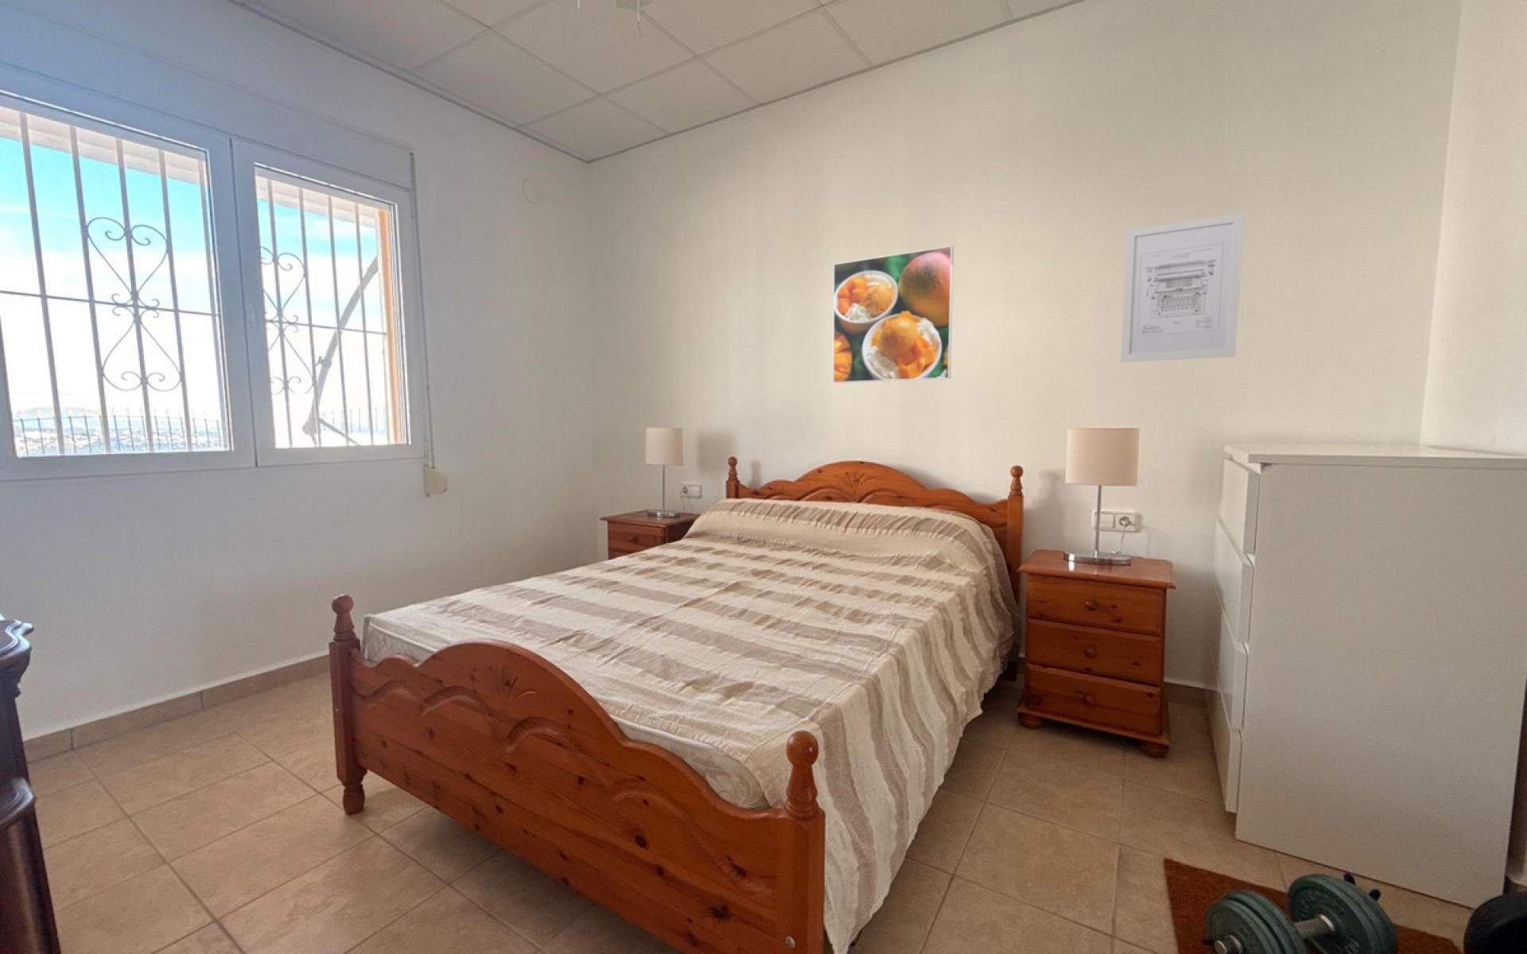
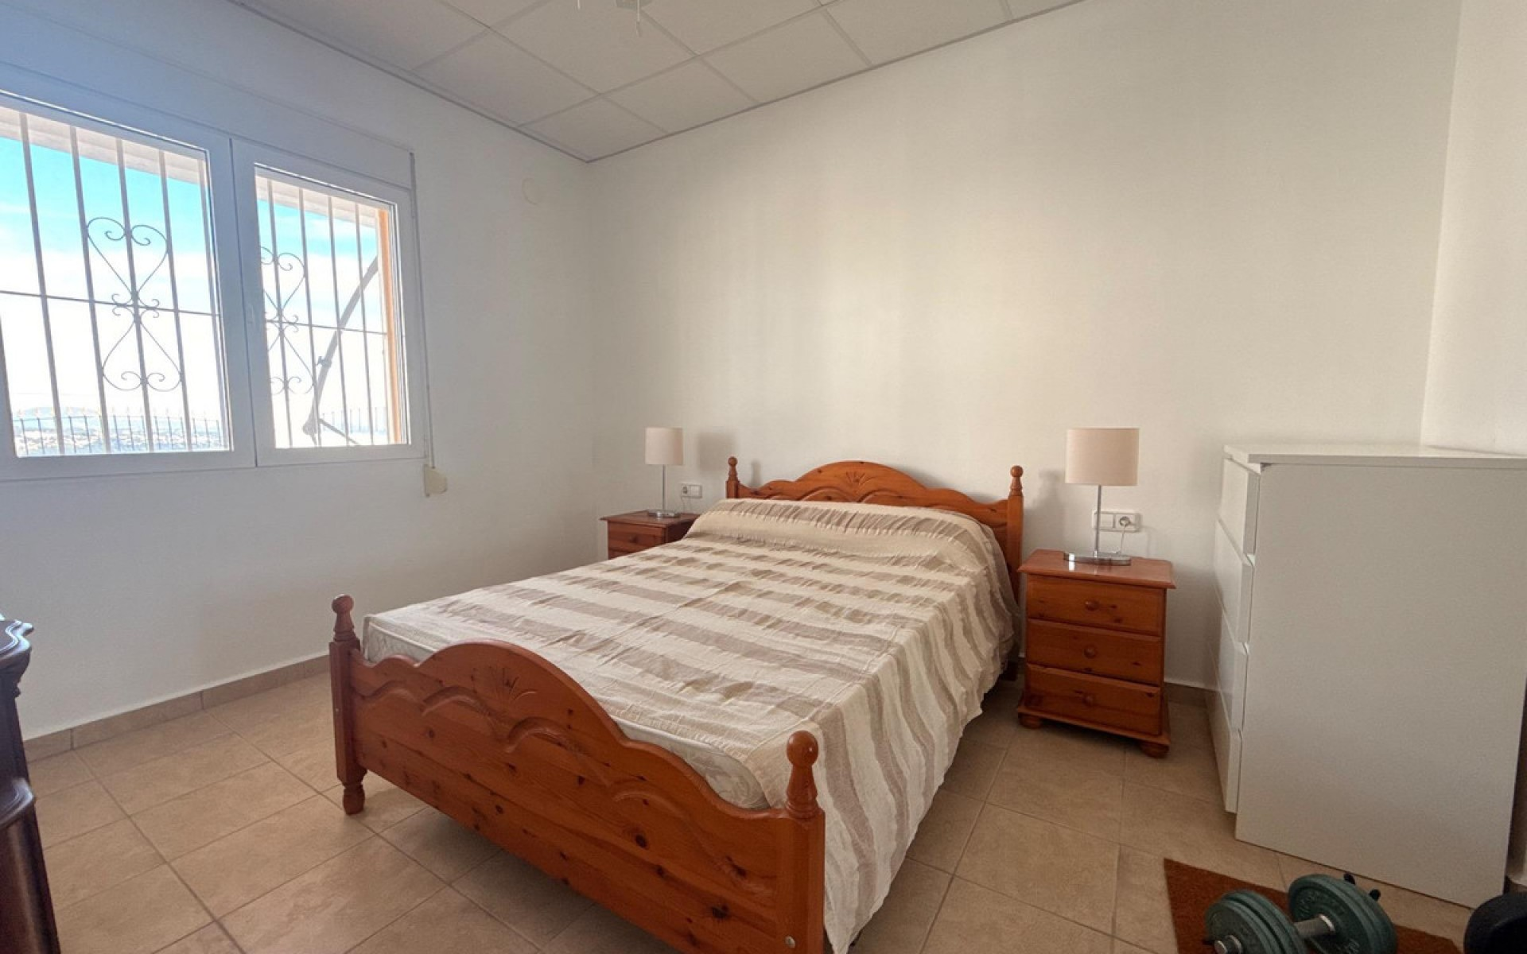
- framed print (889, 319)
- wall art (1179, 291)
